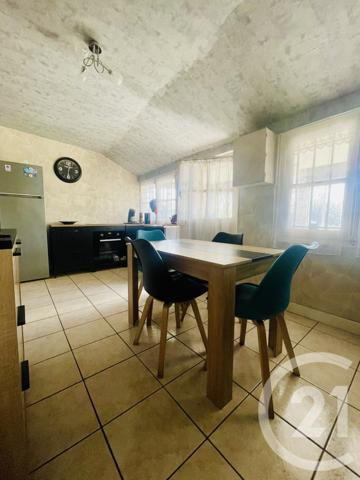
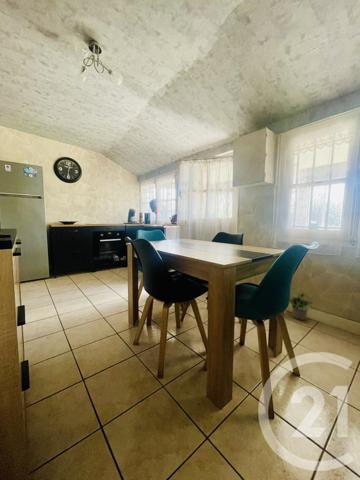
+ potted plant (297, 303)
